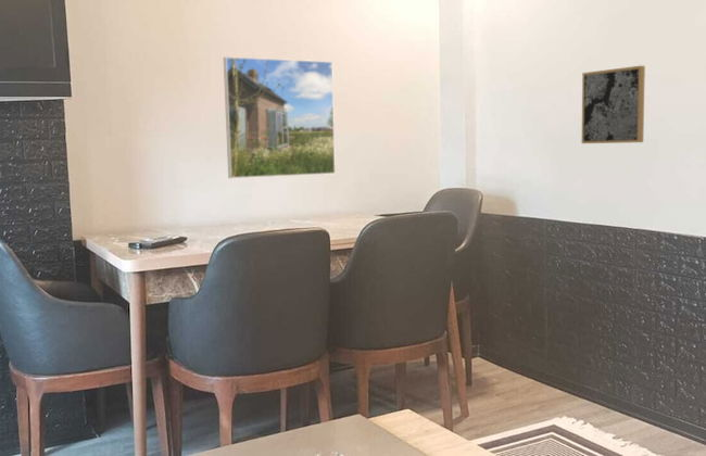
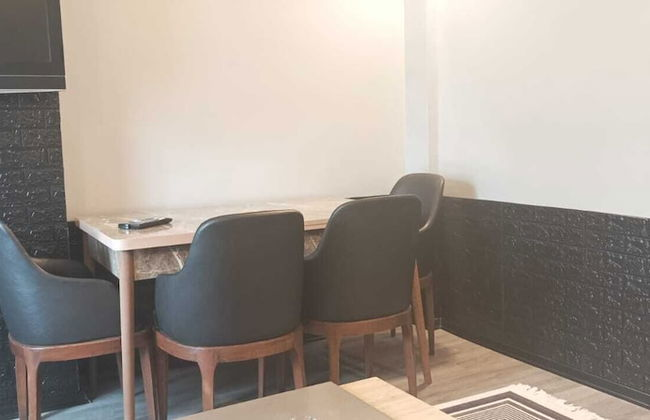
- wall art (612, 106)
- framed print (281, 117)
